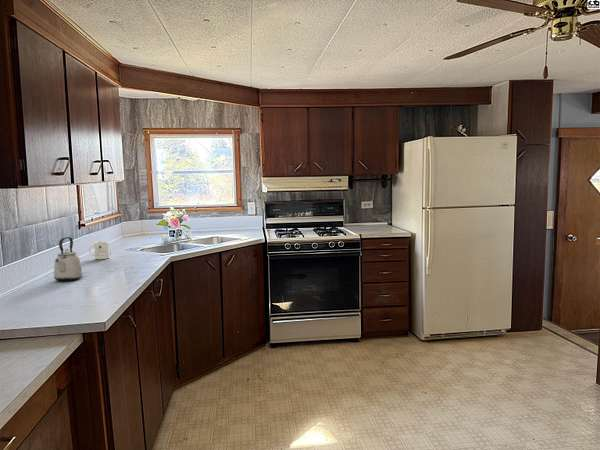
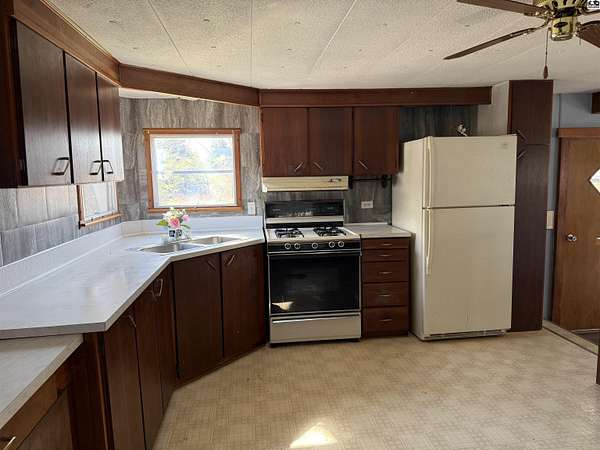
- kettle (65, 259)
- mug (99, 250)
